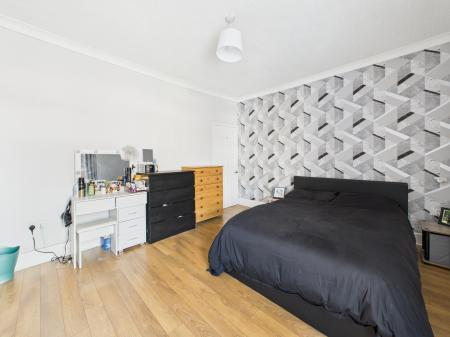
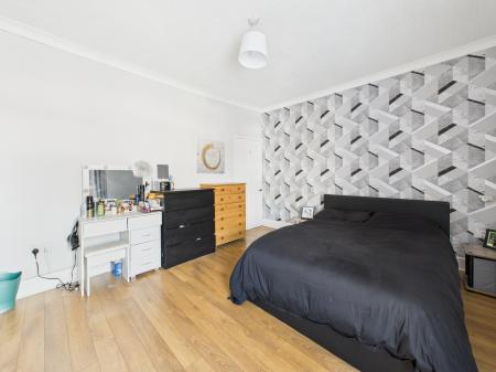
+ wall art (211, 157)
